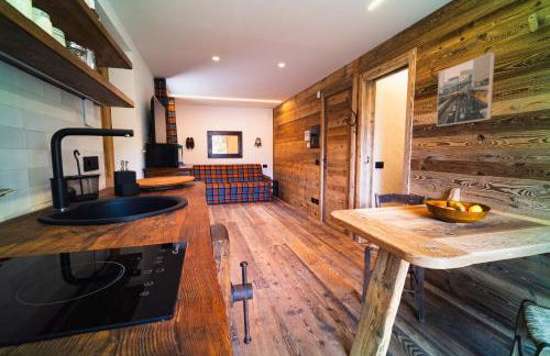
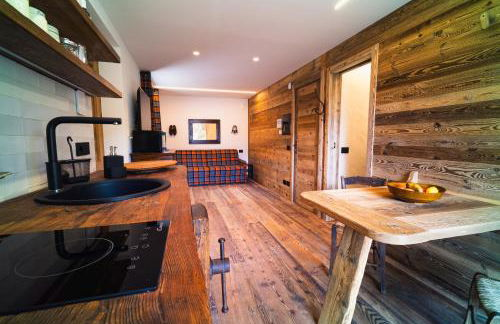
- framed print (462, 93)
